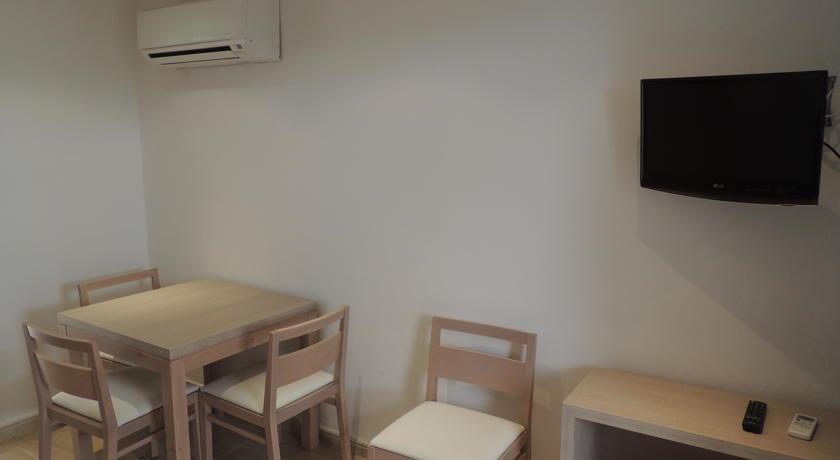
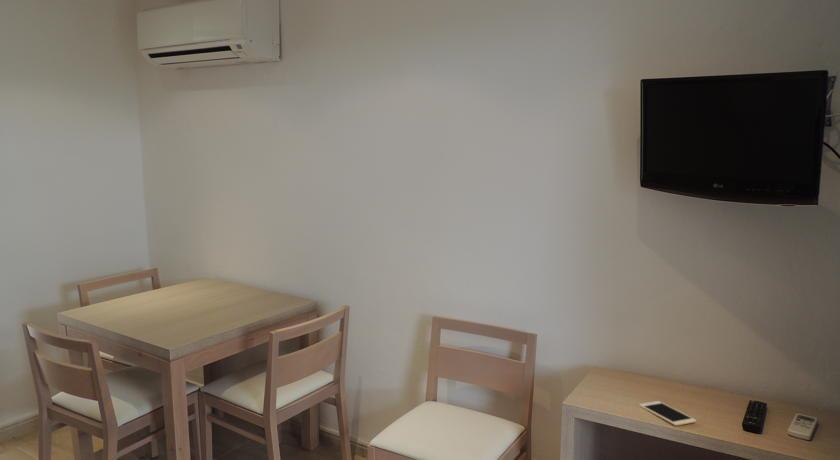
+ cell phone (666, 412)
